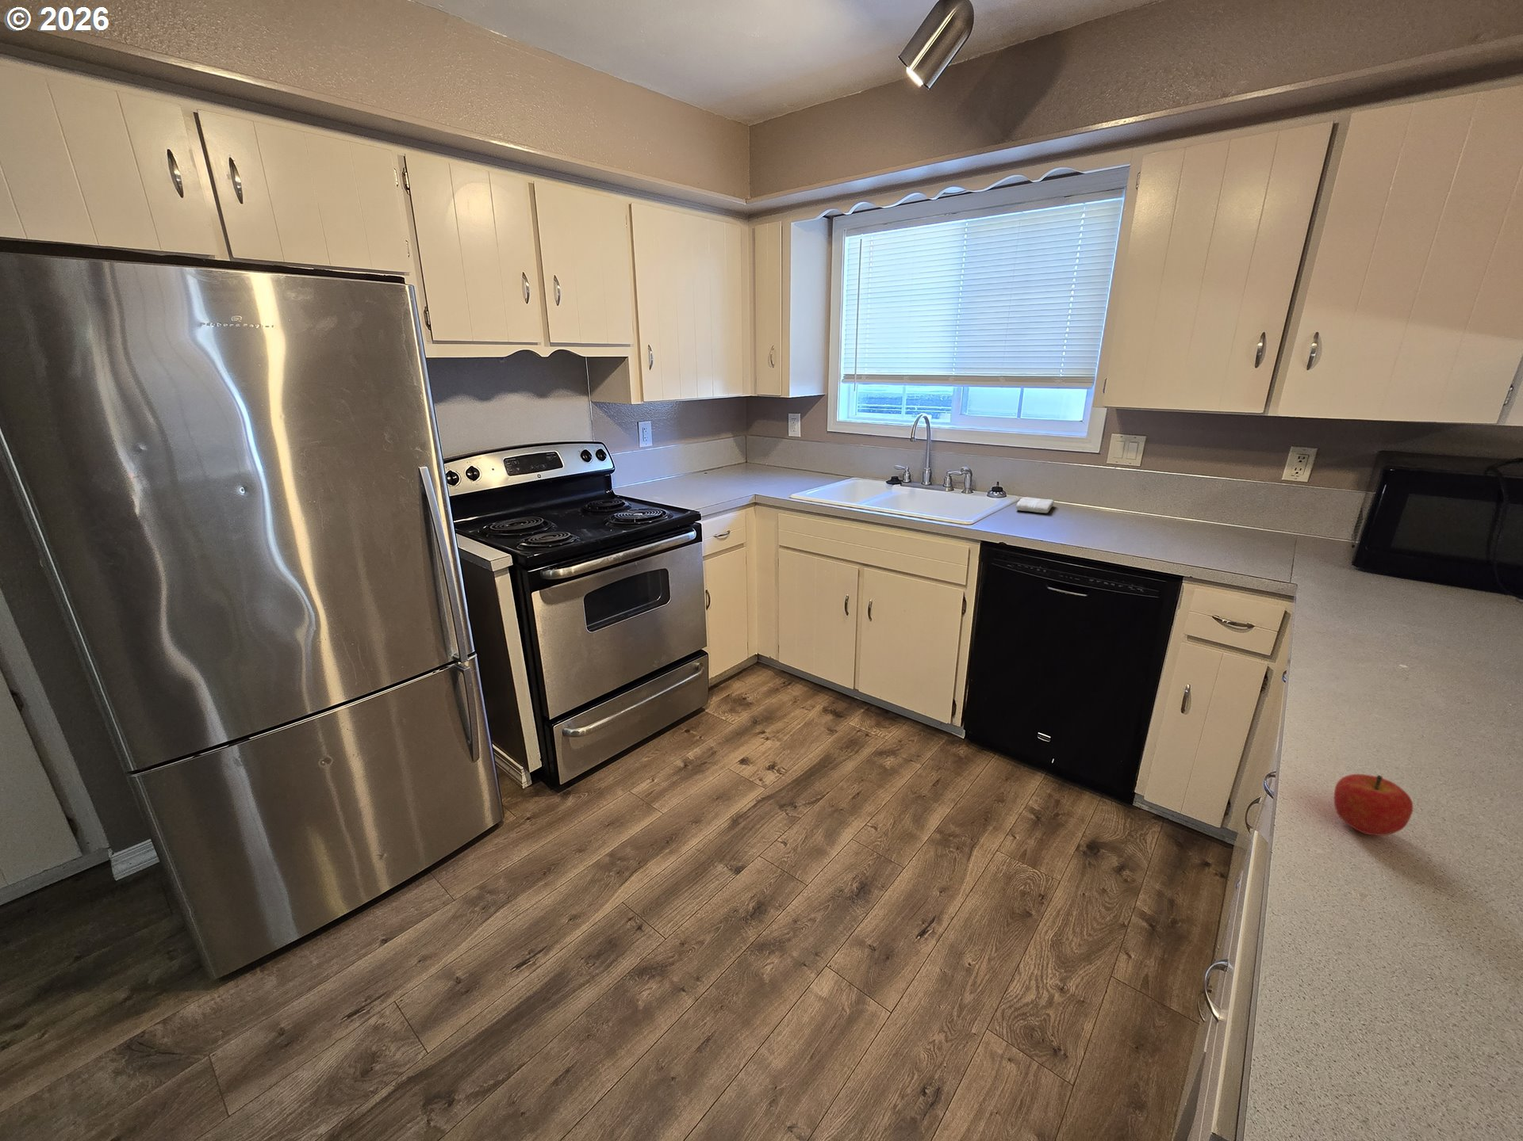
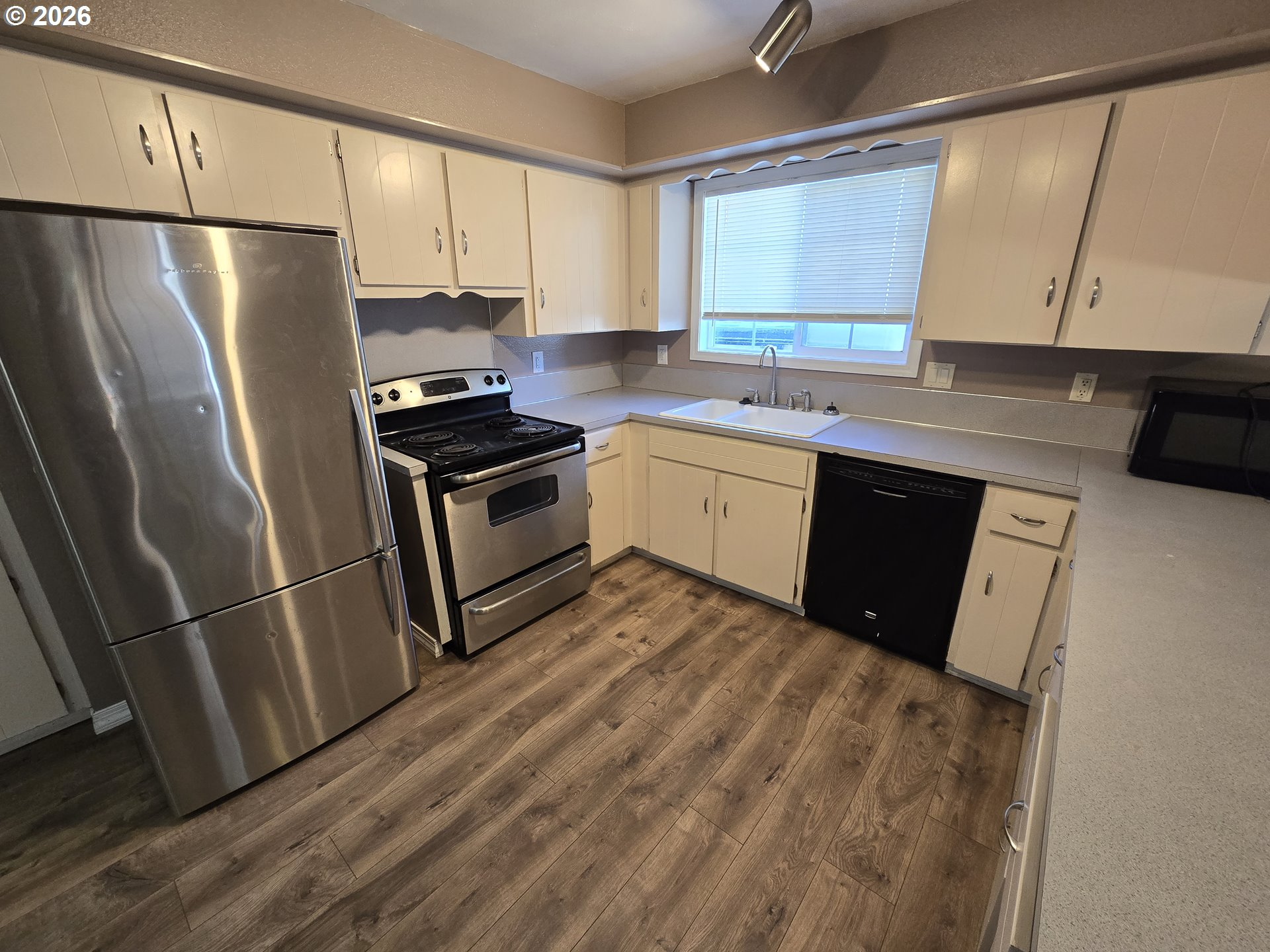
- washcloth (1035, 503)
- fruit (1371, 803)
